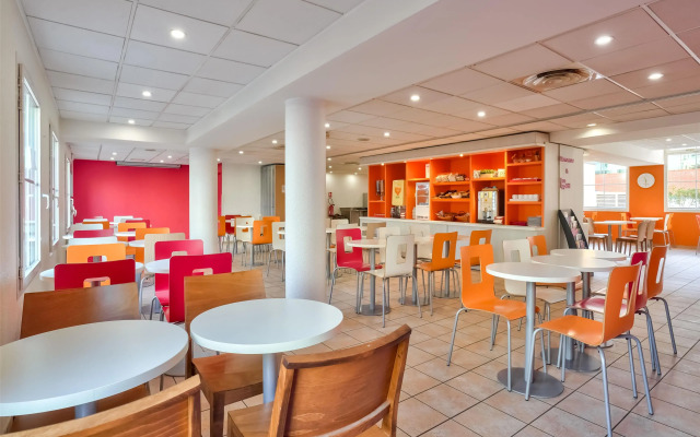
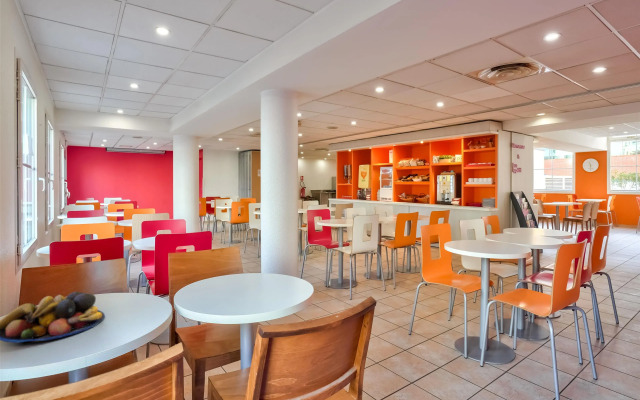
+ fruit bowl (53, 310)
